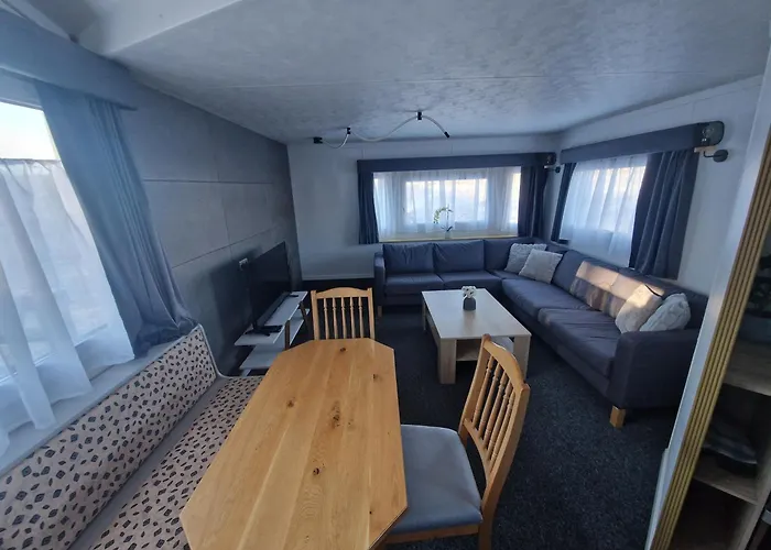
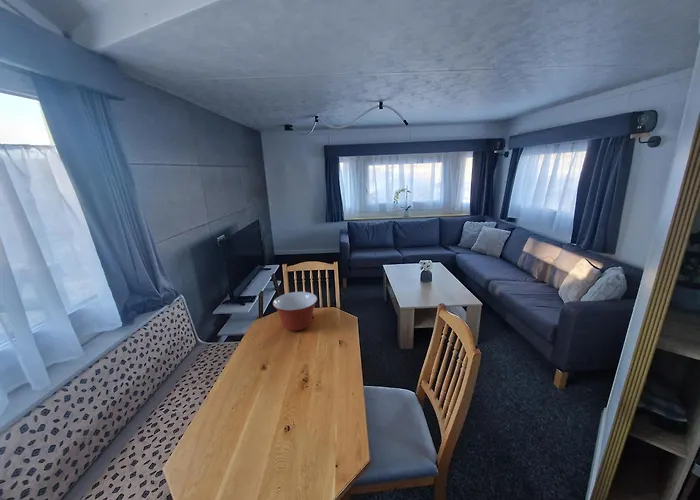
+ mixing bowl (296, 312)
